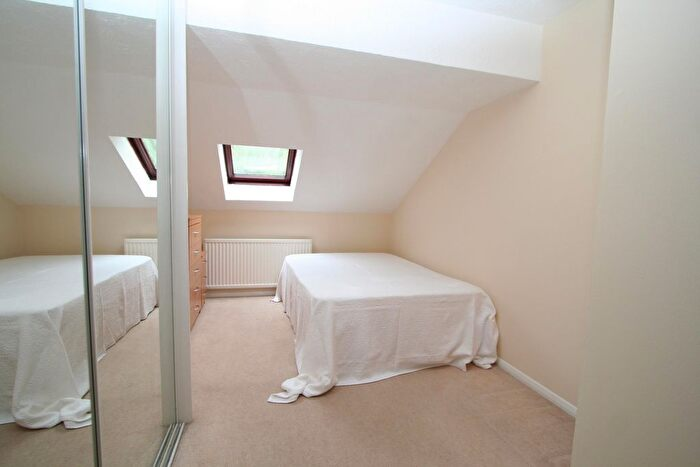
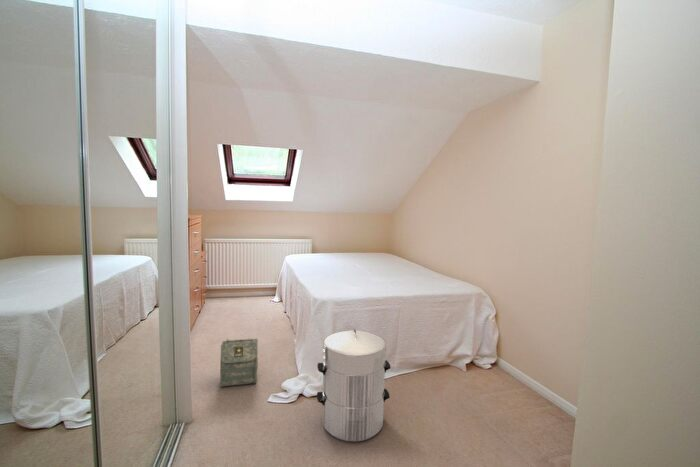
+ bag (239, 360)
+ waste bin (353, 376)
